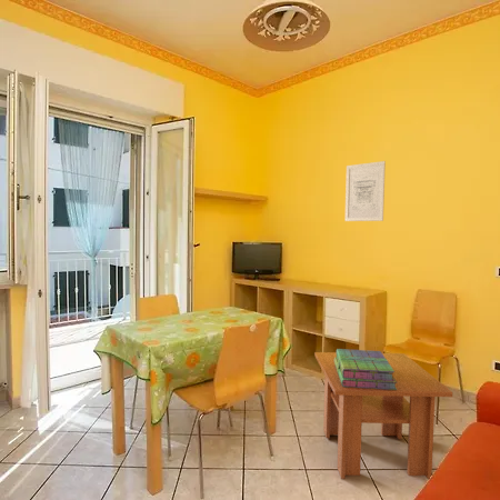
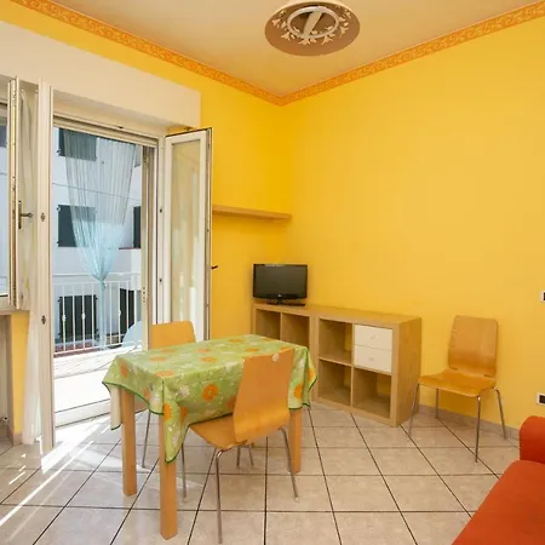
- stack of books (362, 367)
- coffee table (372, 411)
- wall art (363, 192)
